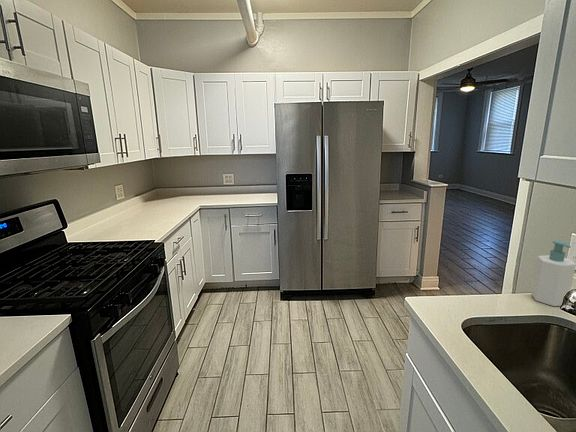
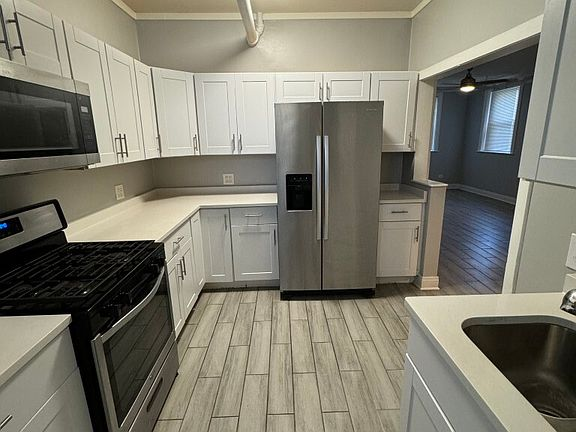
- soap bottle (554, 271)
